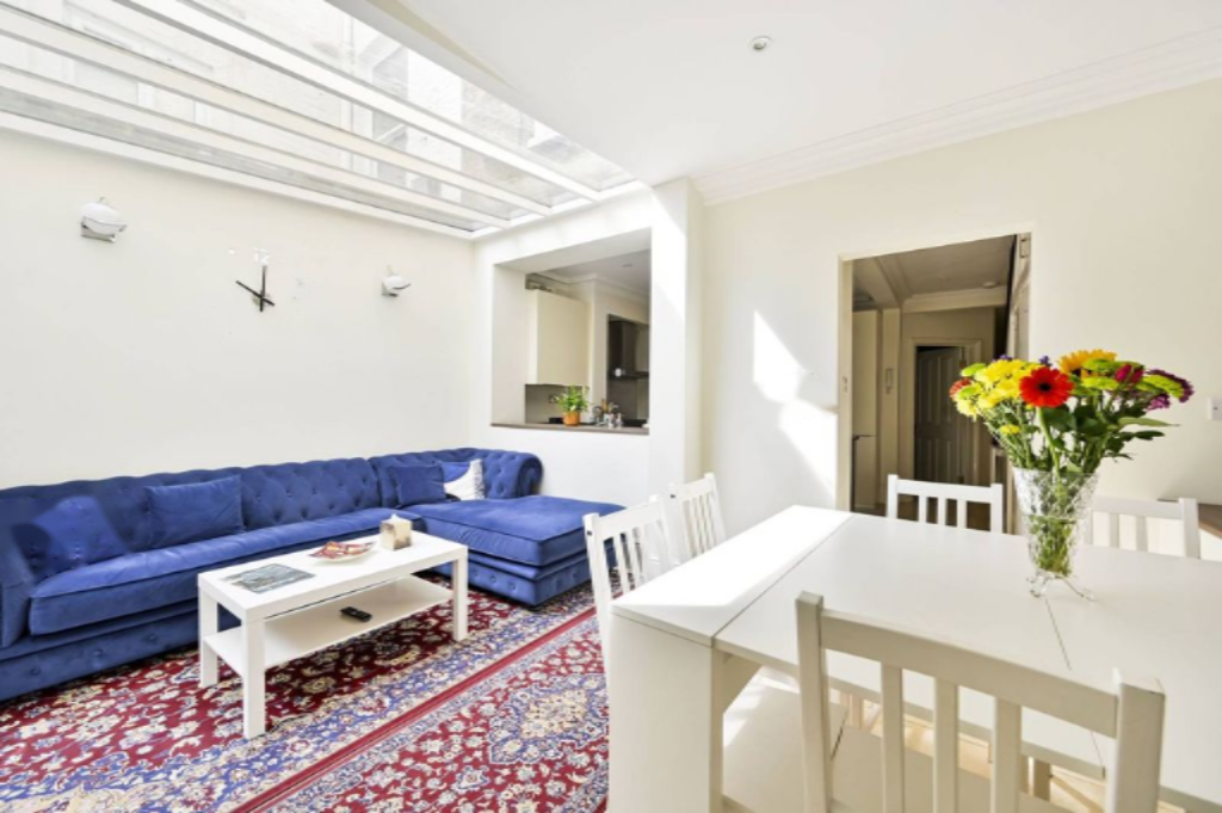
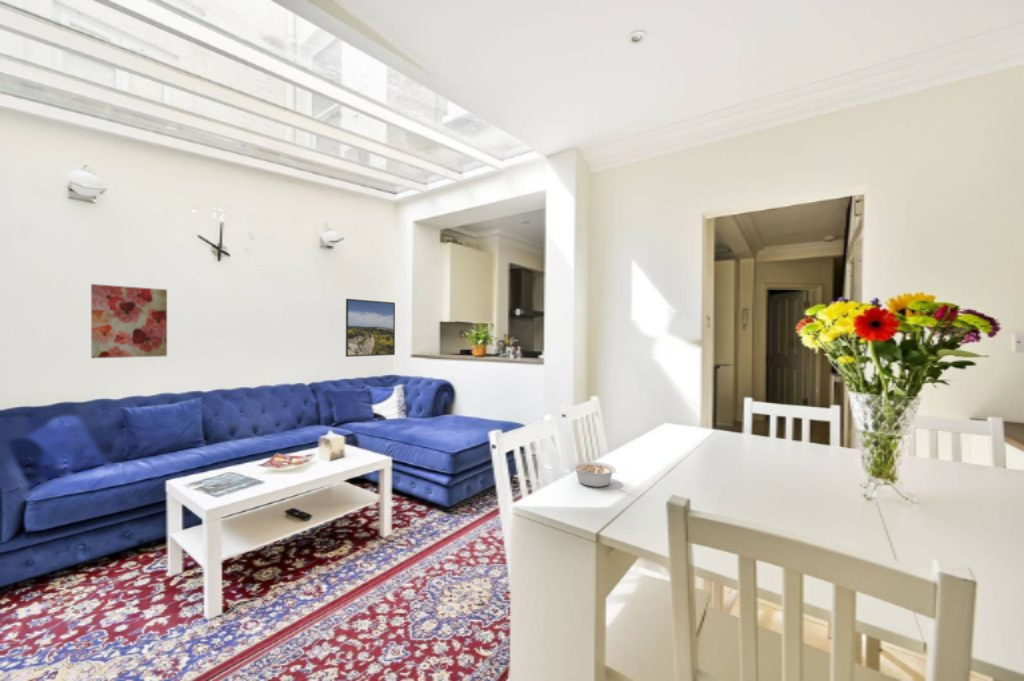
+ legume (595, 473)
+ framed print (371, 328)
+ wall art (131, 322)
